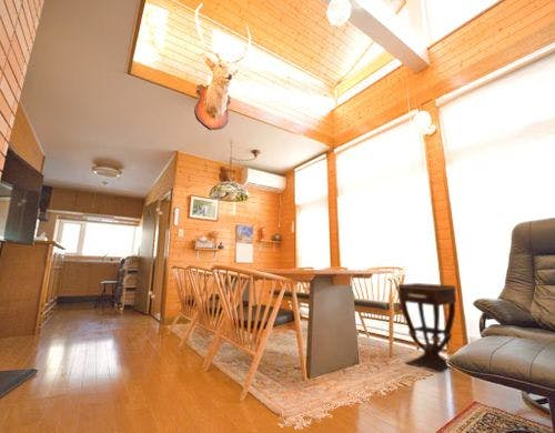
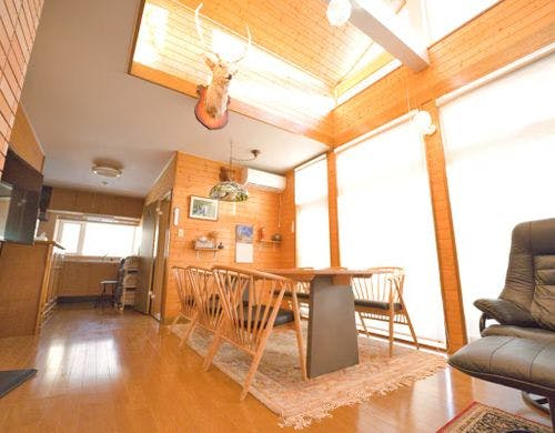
- side table (425, 323)
